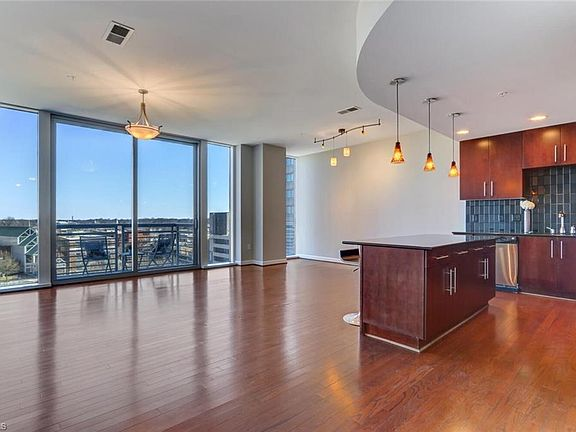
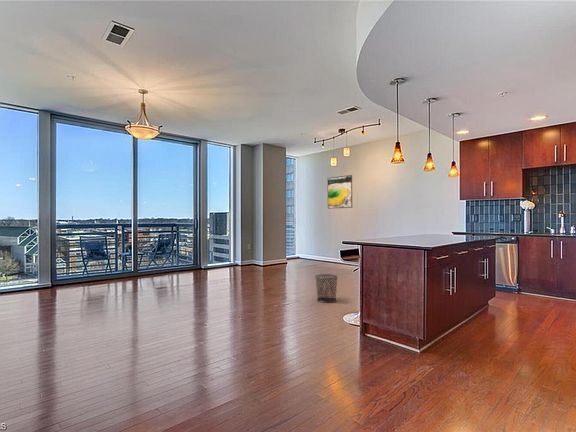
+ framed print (339, 192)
+ waste bin (326, 288)
